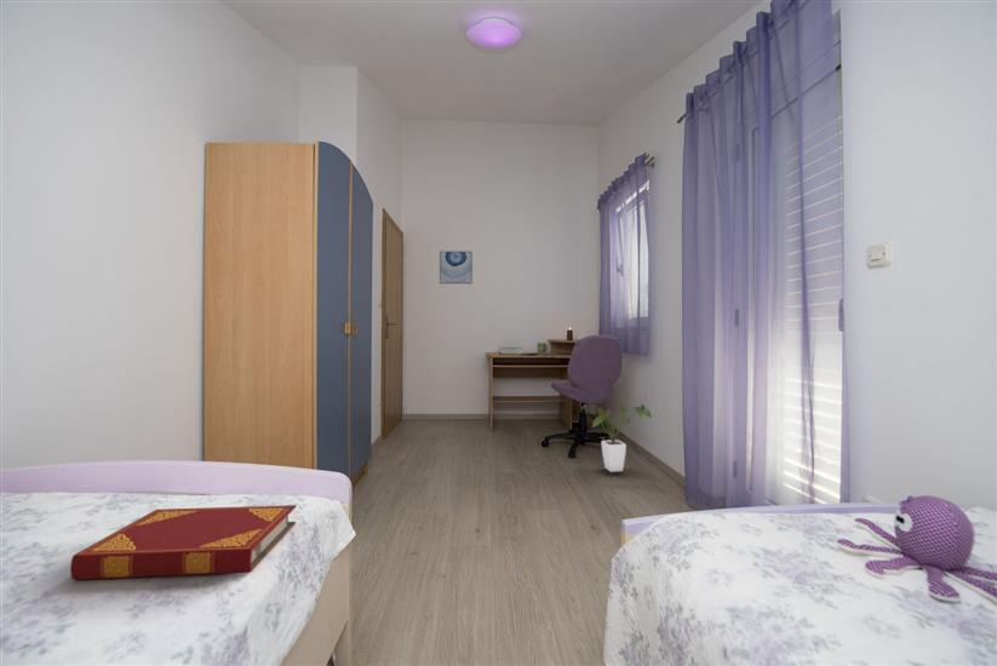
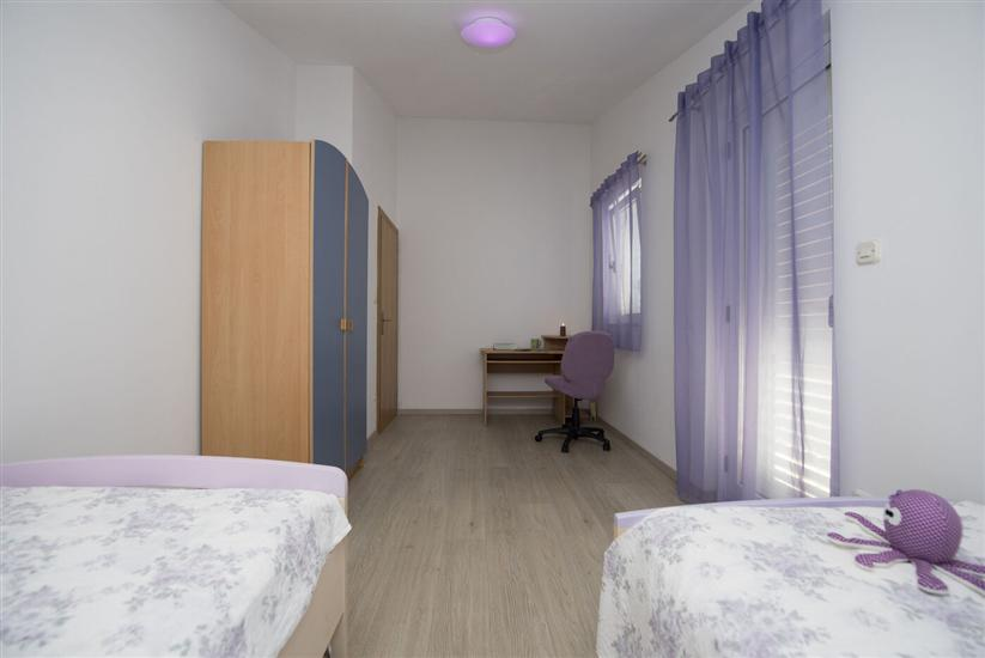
- house plant (615, 436)
- hardback book (197, 538)
- wall art (455, 266)
